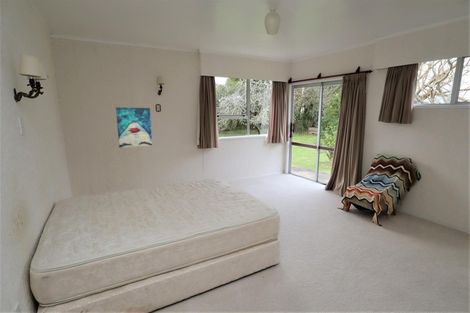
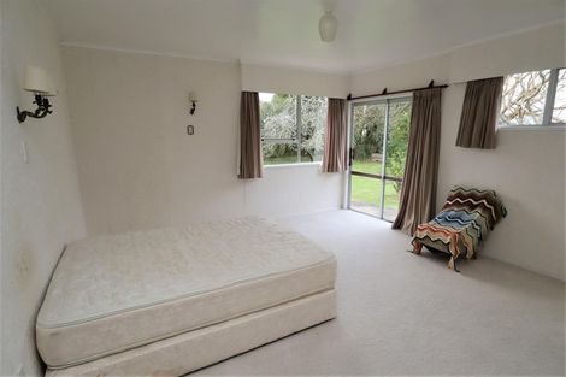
- wall art (134, 127)
